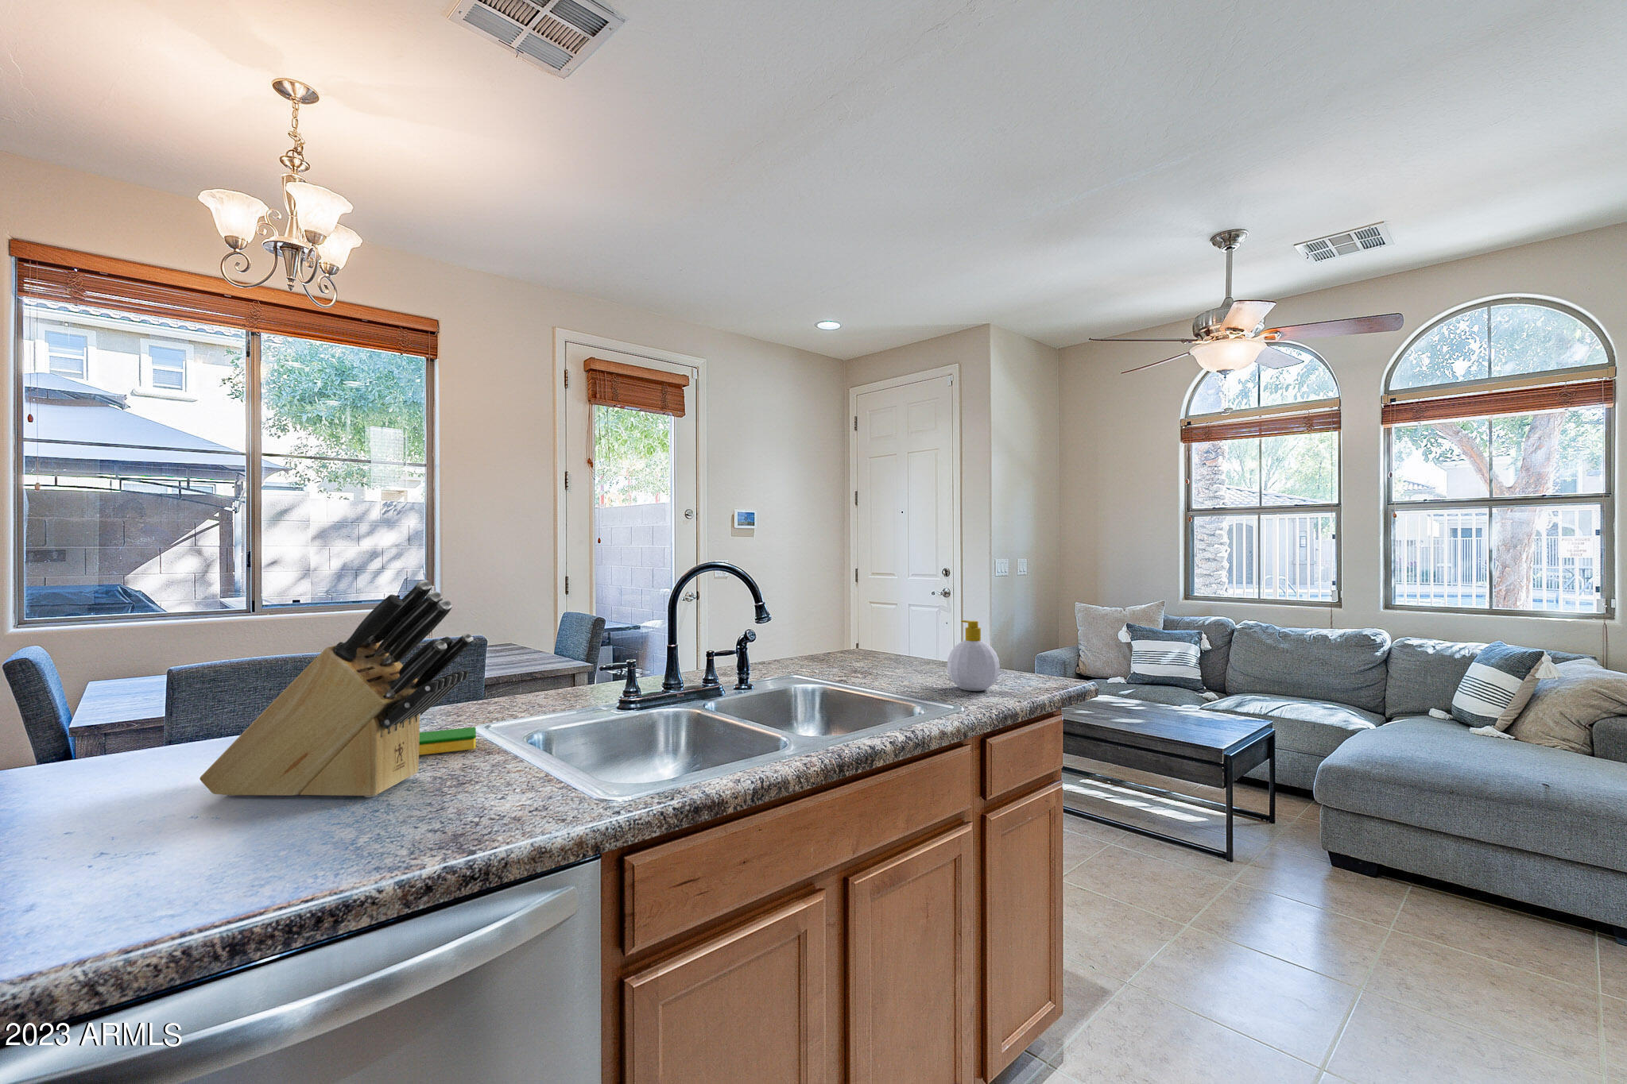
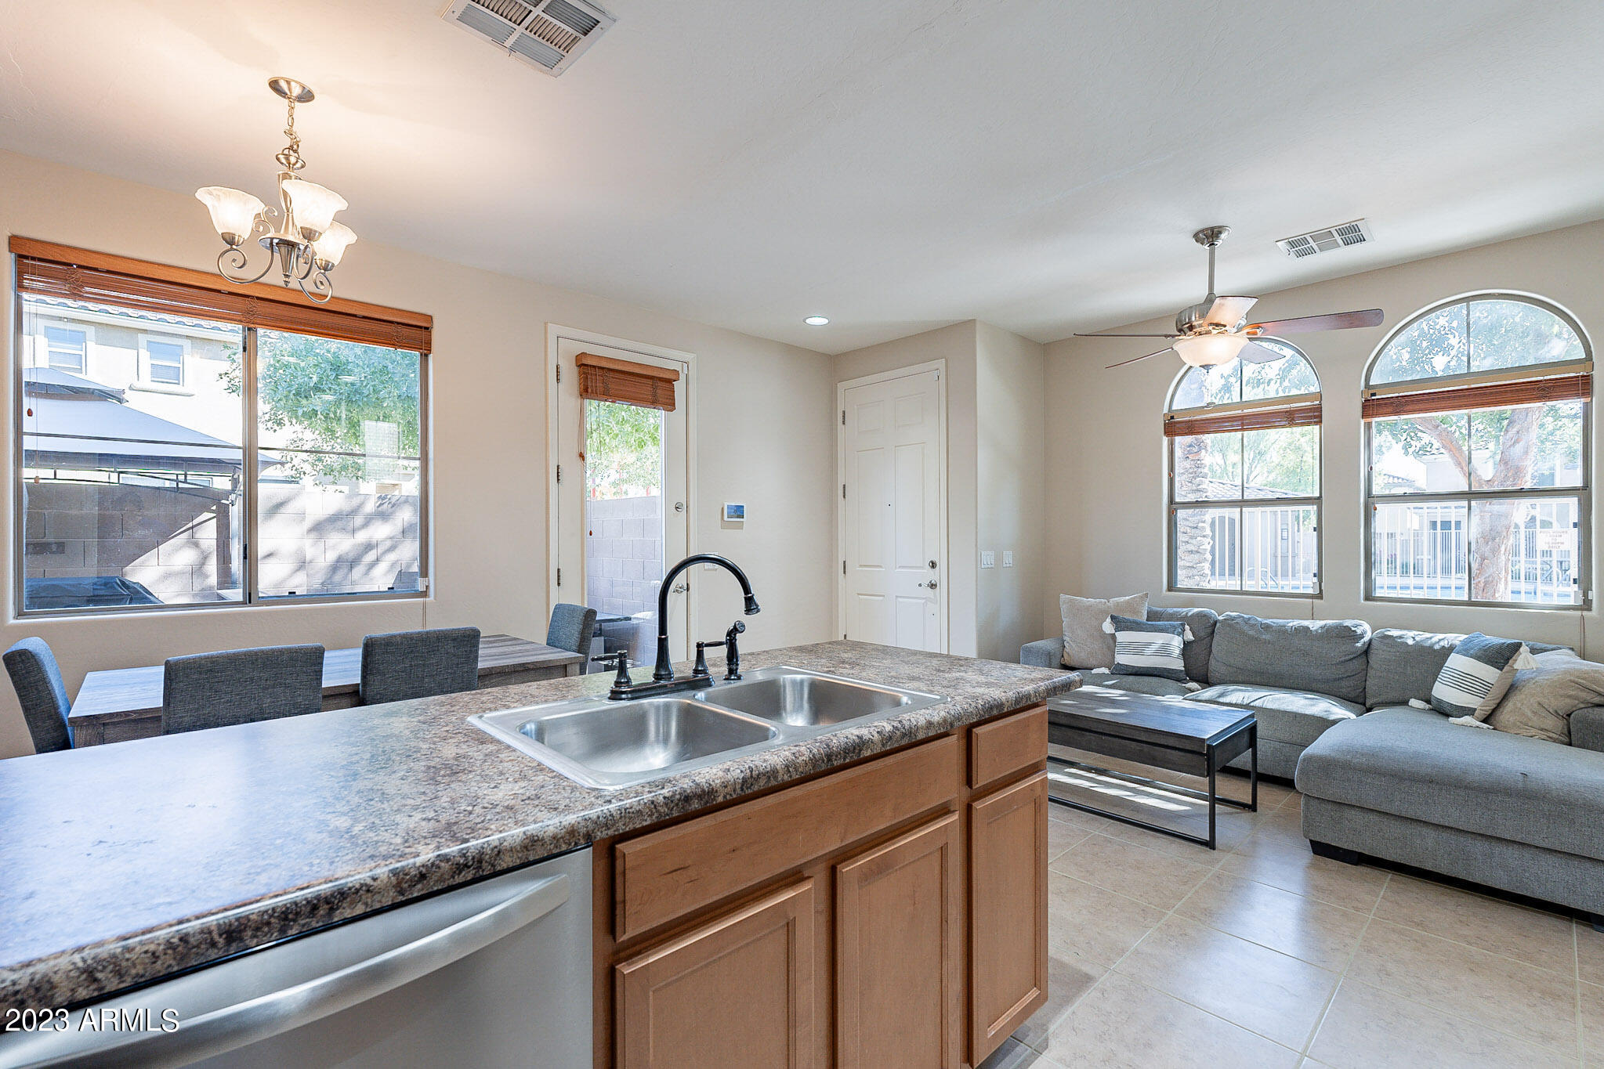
- soap bottle (973, 655)
- dish sponge (432, 742)
- knife block (344, 684)
